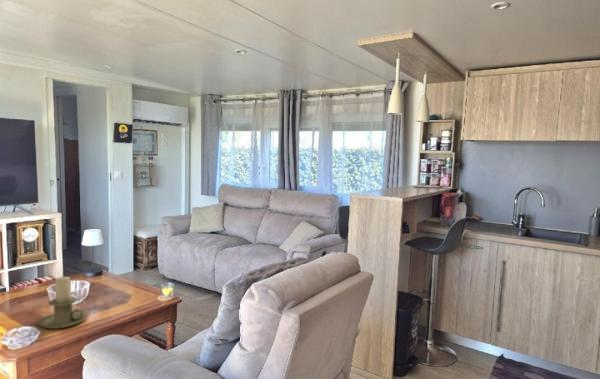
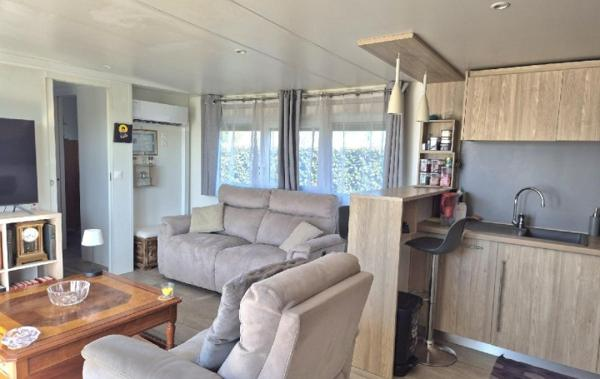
- candle holder (63, 299)
